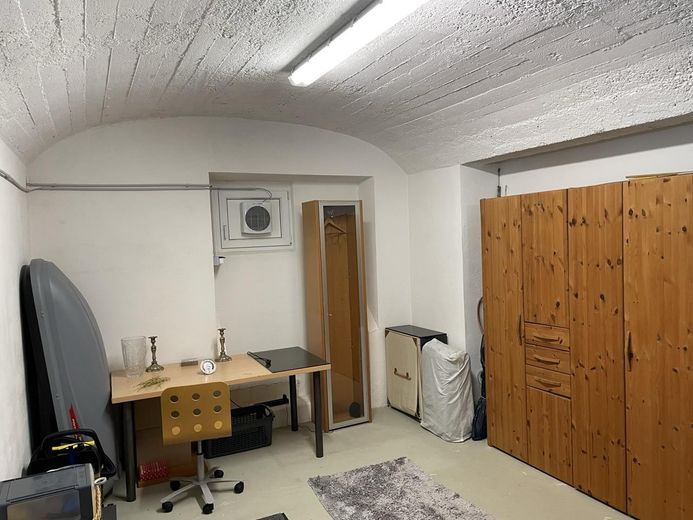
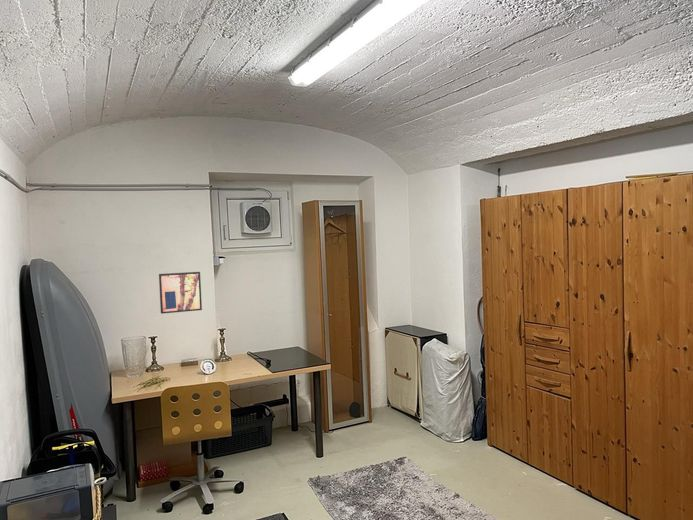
+ wall art (180, 292)
